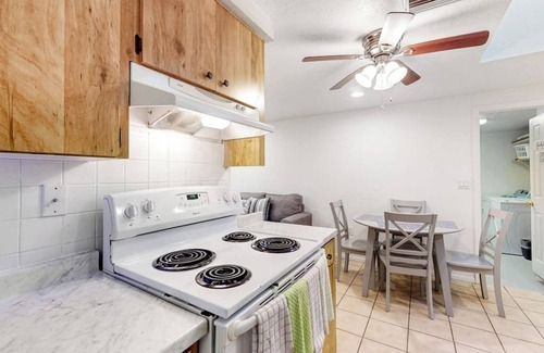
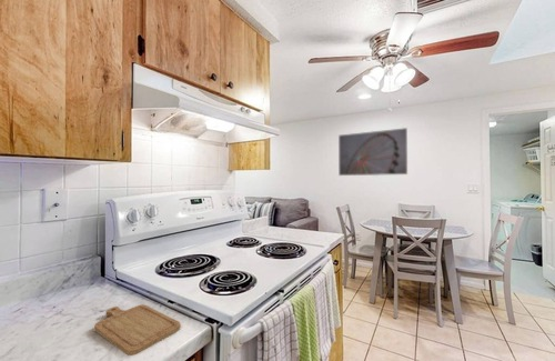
+ chopping board (132, 322)
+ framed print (371, 153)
